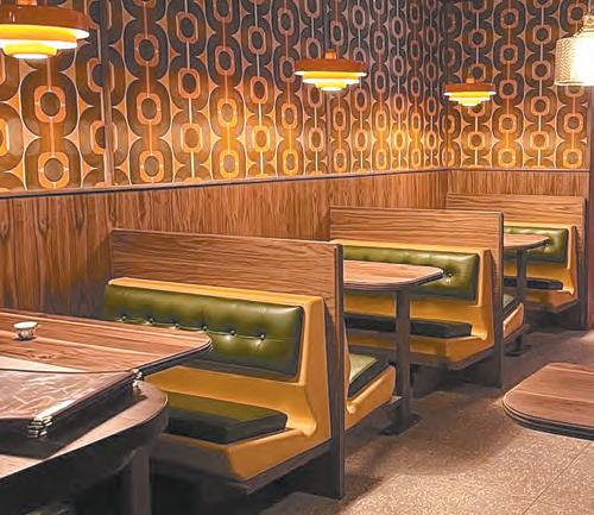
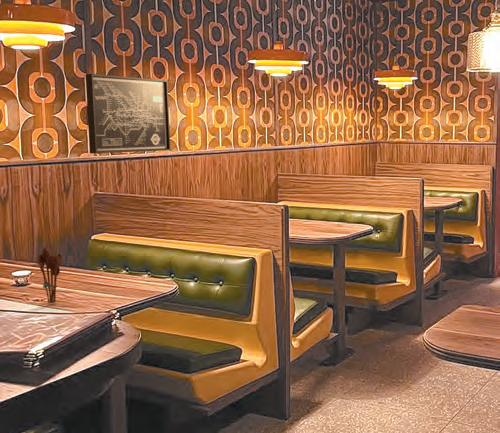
+ wall art (130, 114)
+ utensil holder (51, 275)
